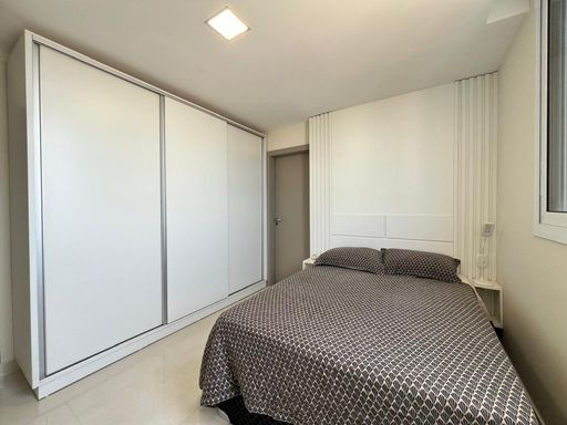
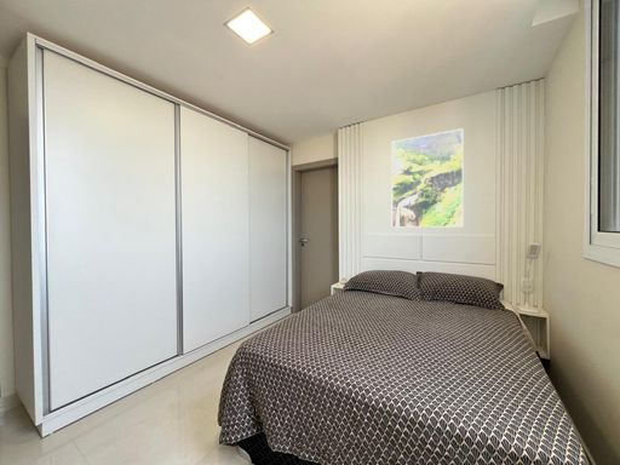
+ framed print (425, 182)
